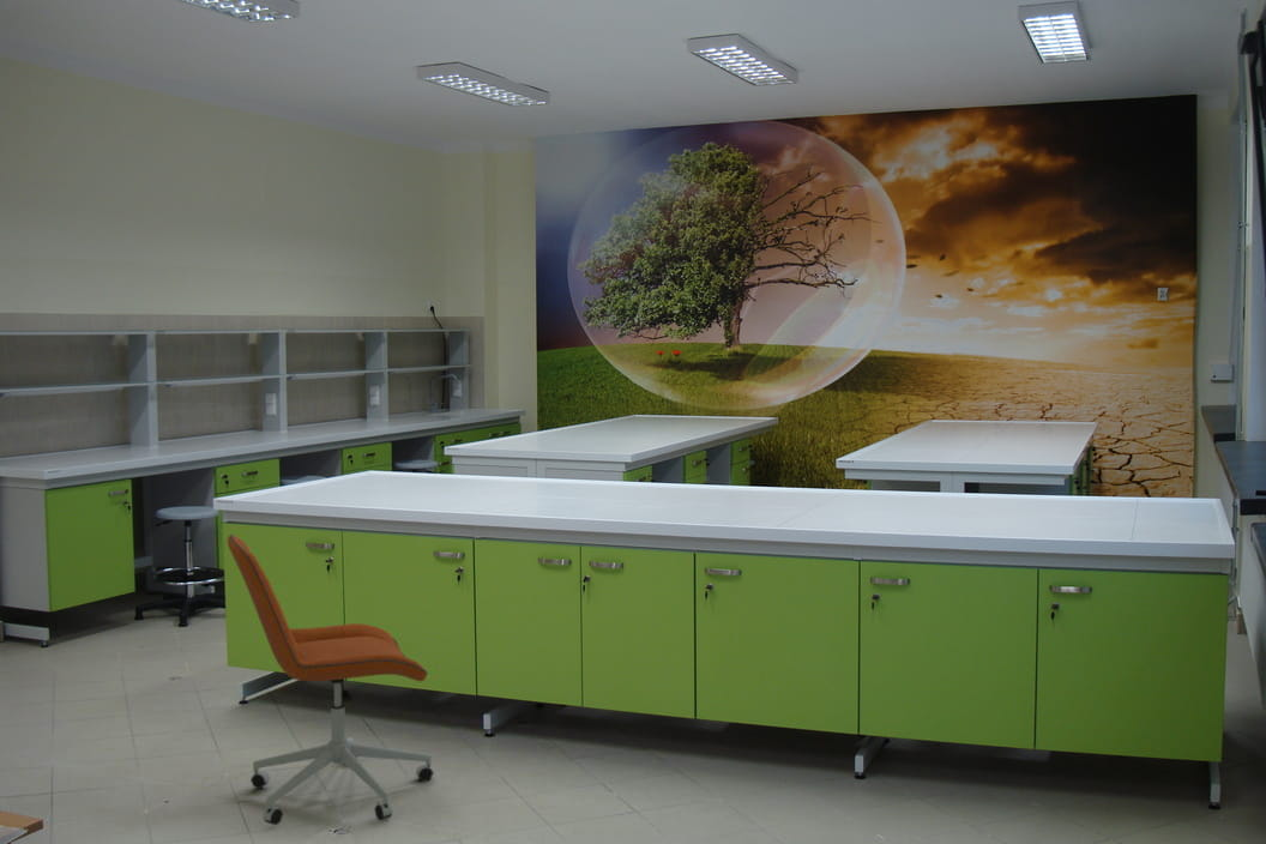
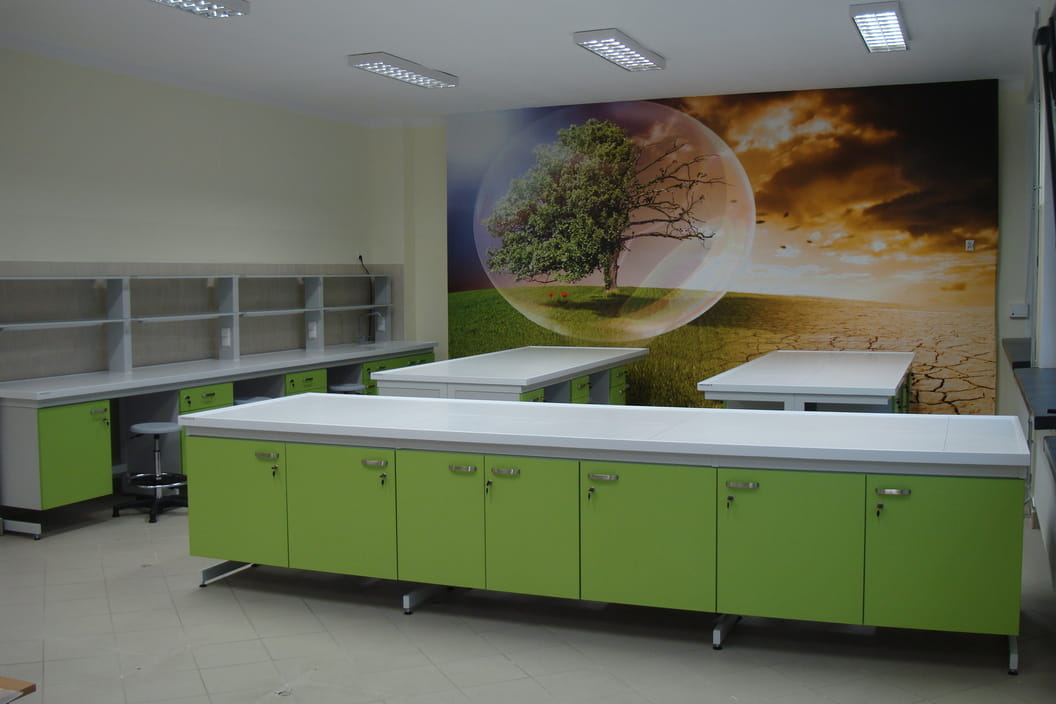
- office chair (334, 664)
